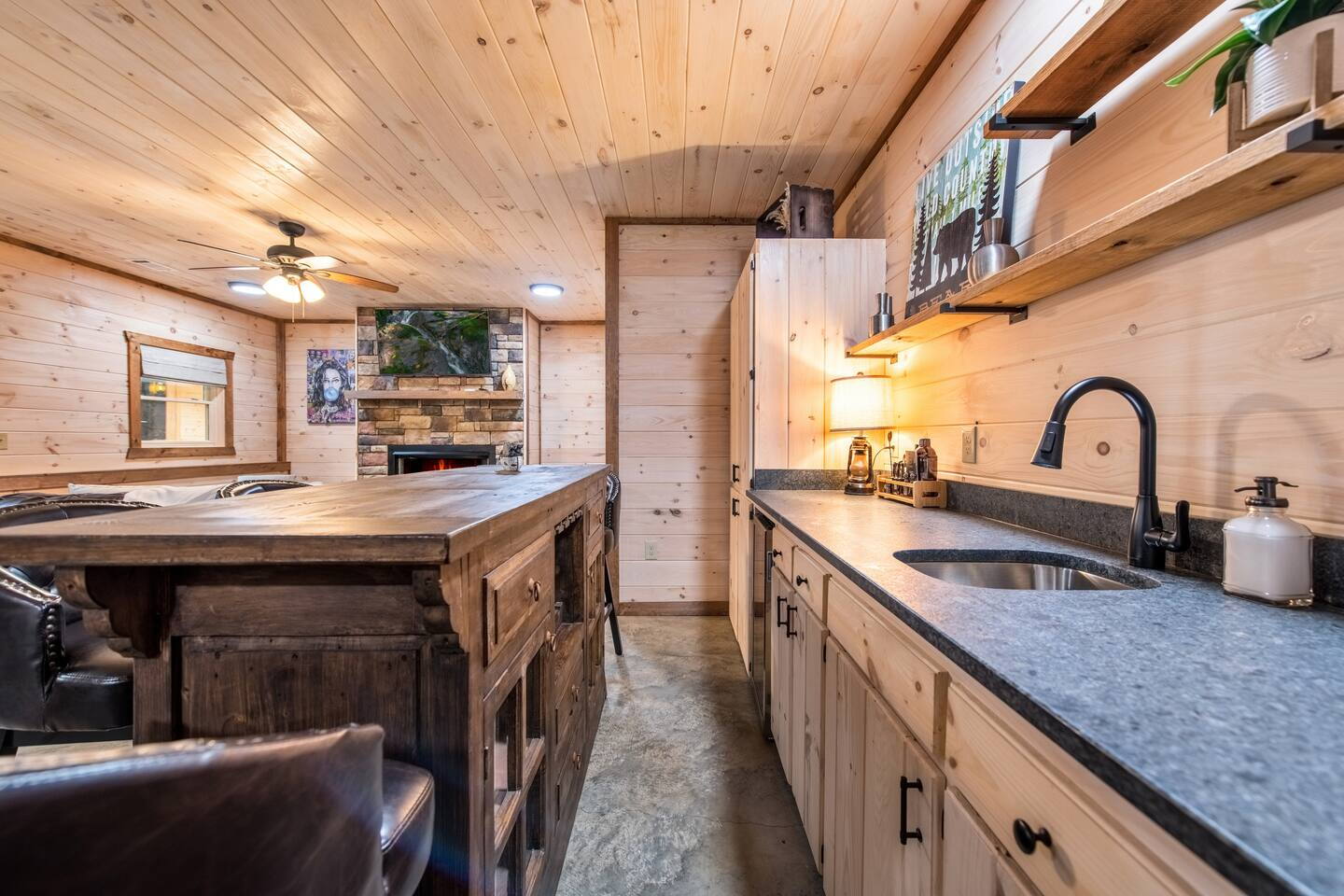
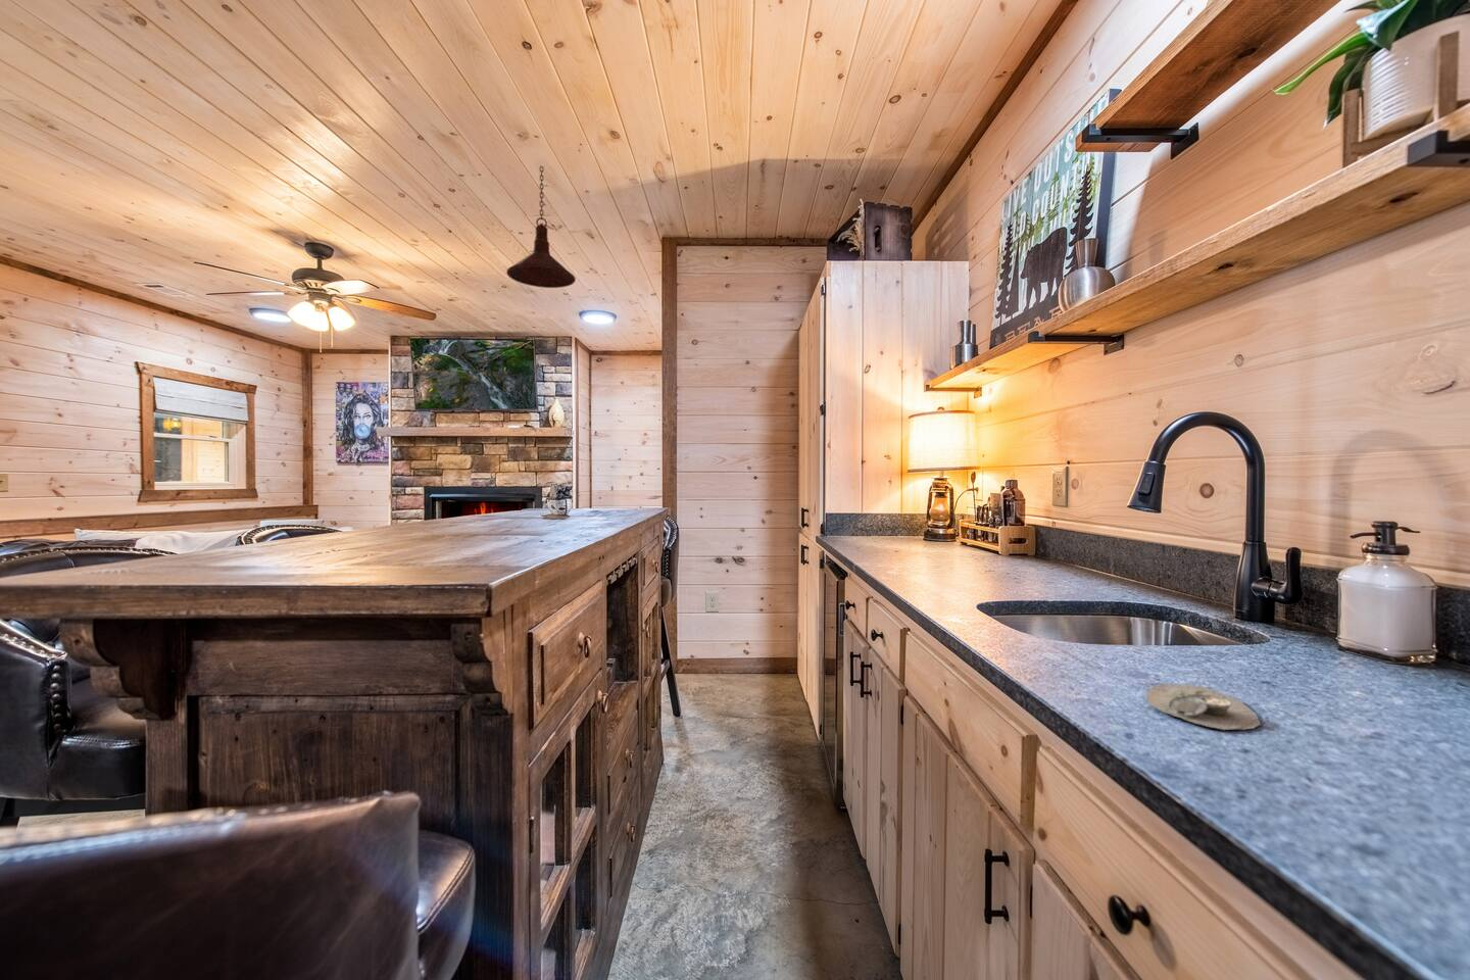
+ pendant light (541, 220)
+ soap dish (1198, 697)
